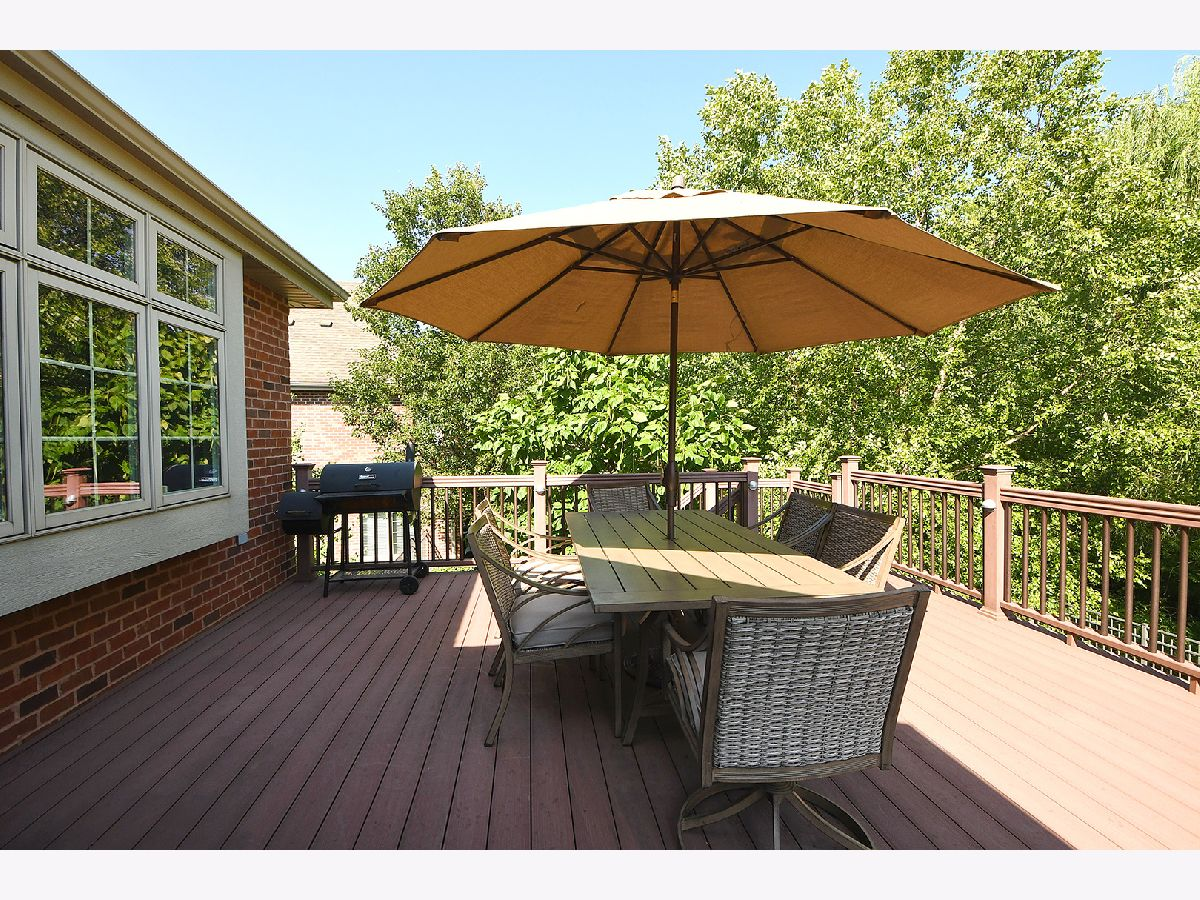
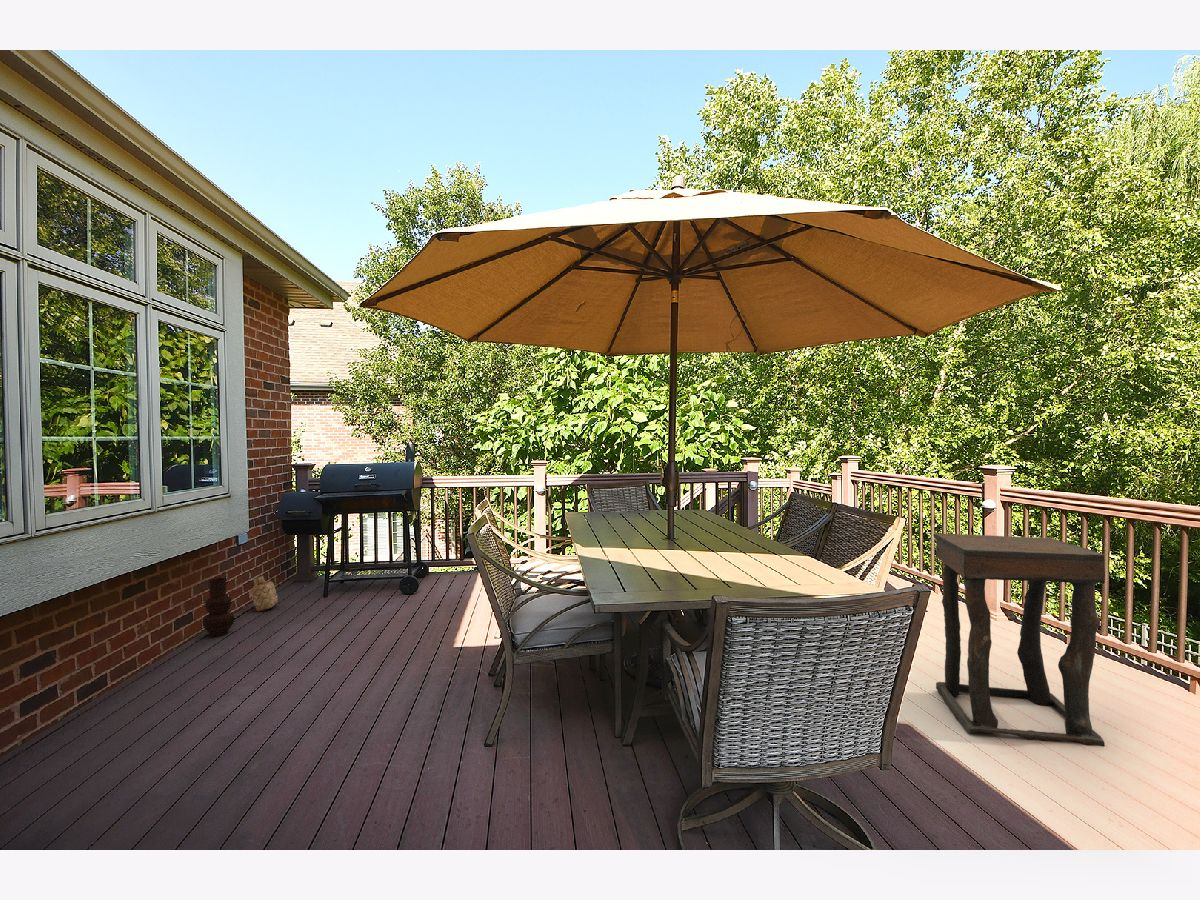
+ side table (1020, 630)
+ vase (218, 606)
+ basket (264, 592)
